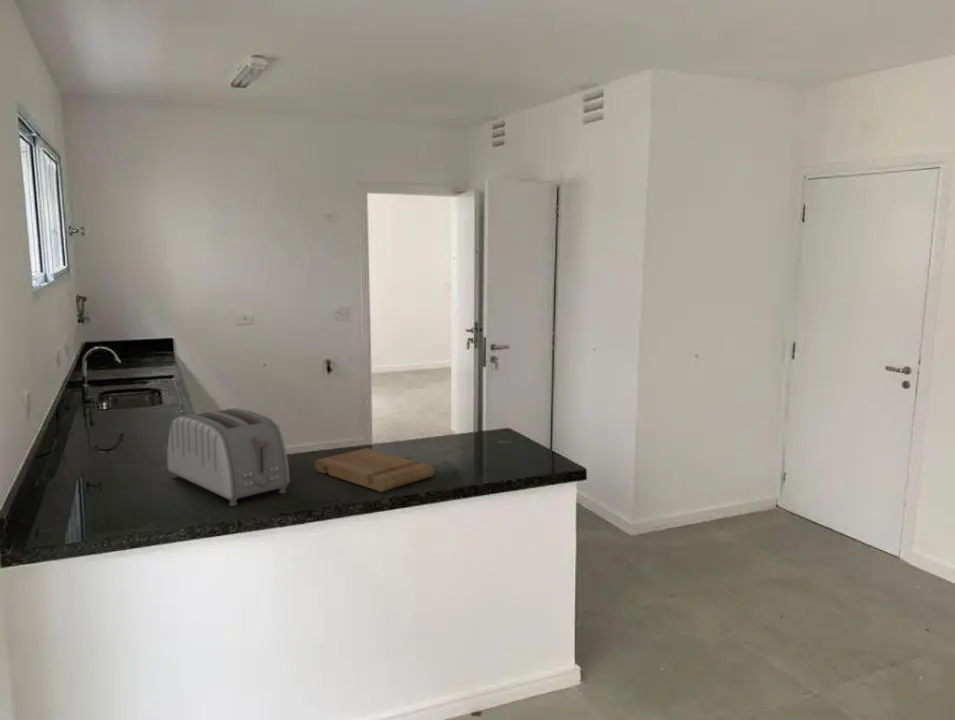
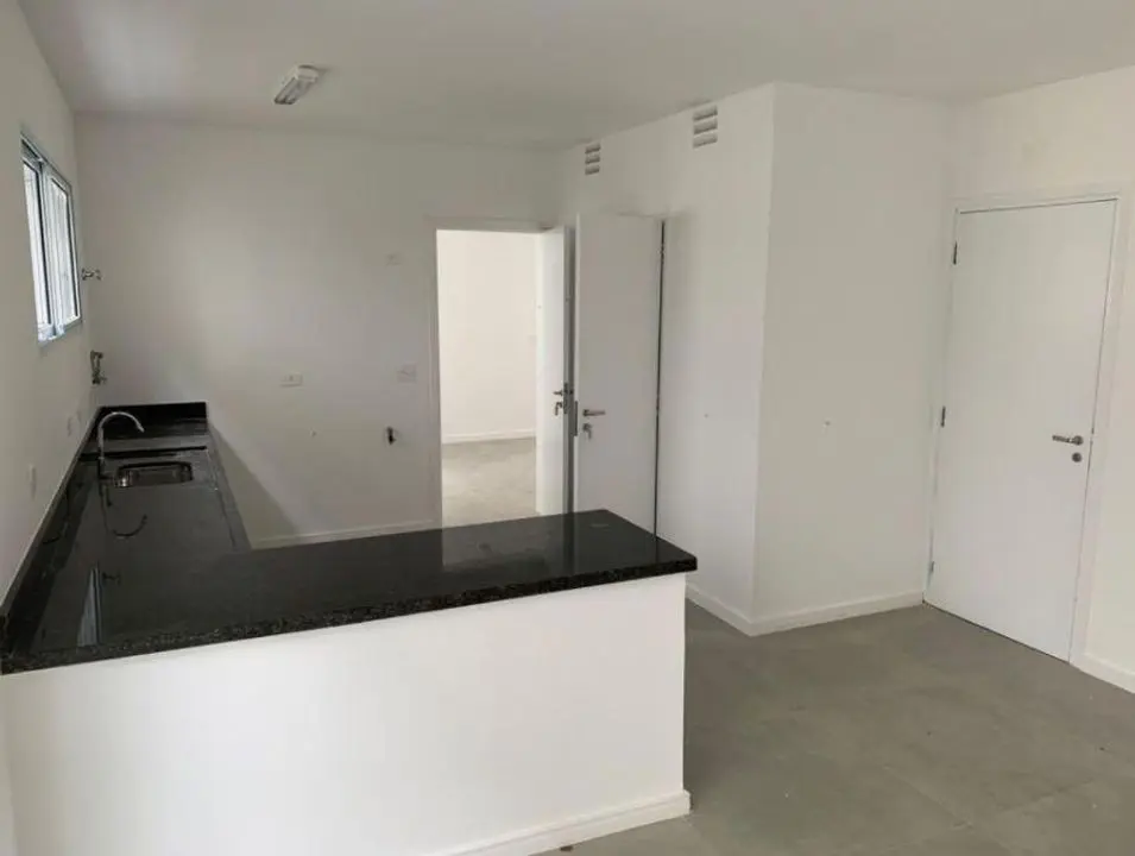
- toaster (228, 450)
- cutting board (373, 468)
